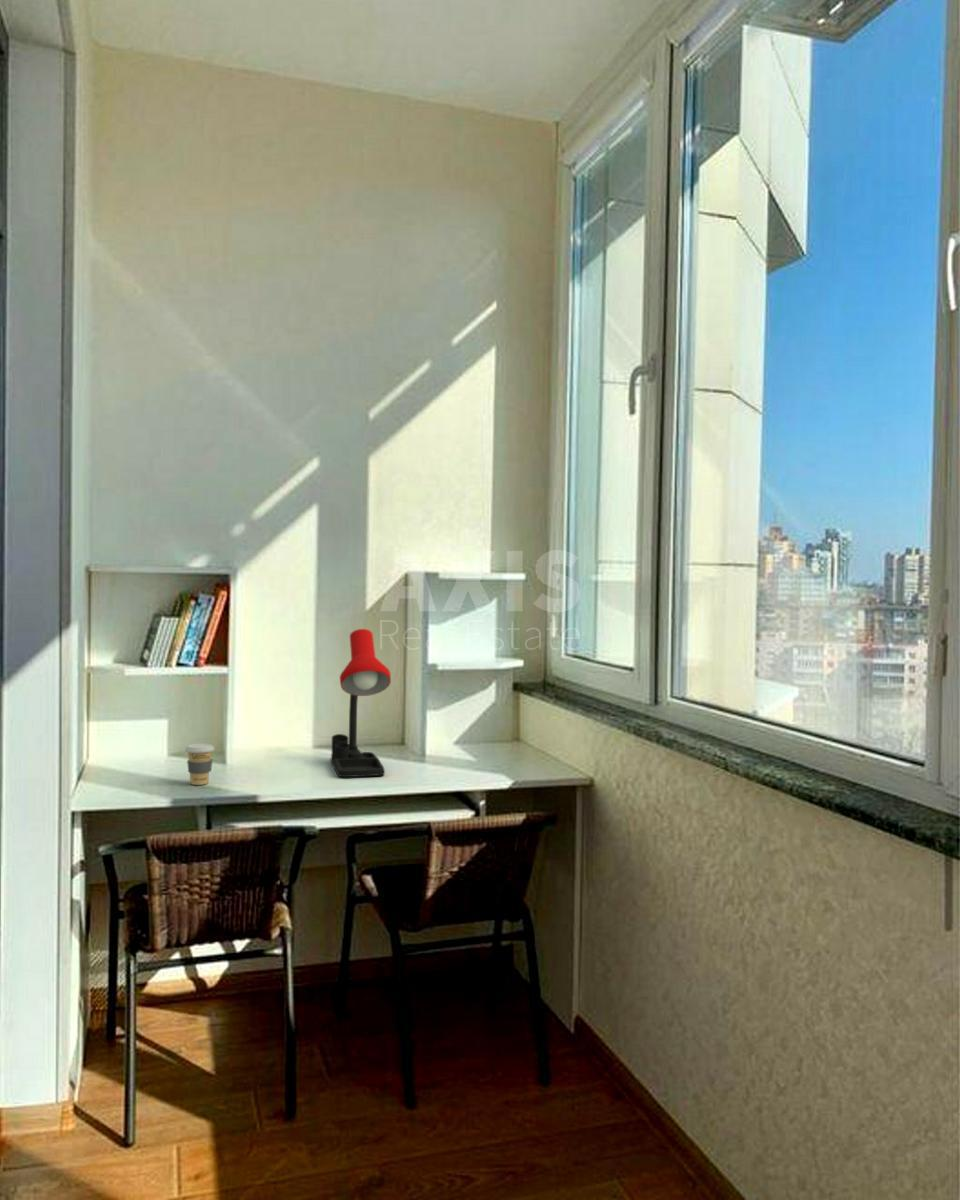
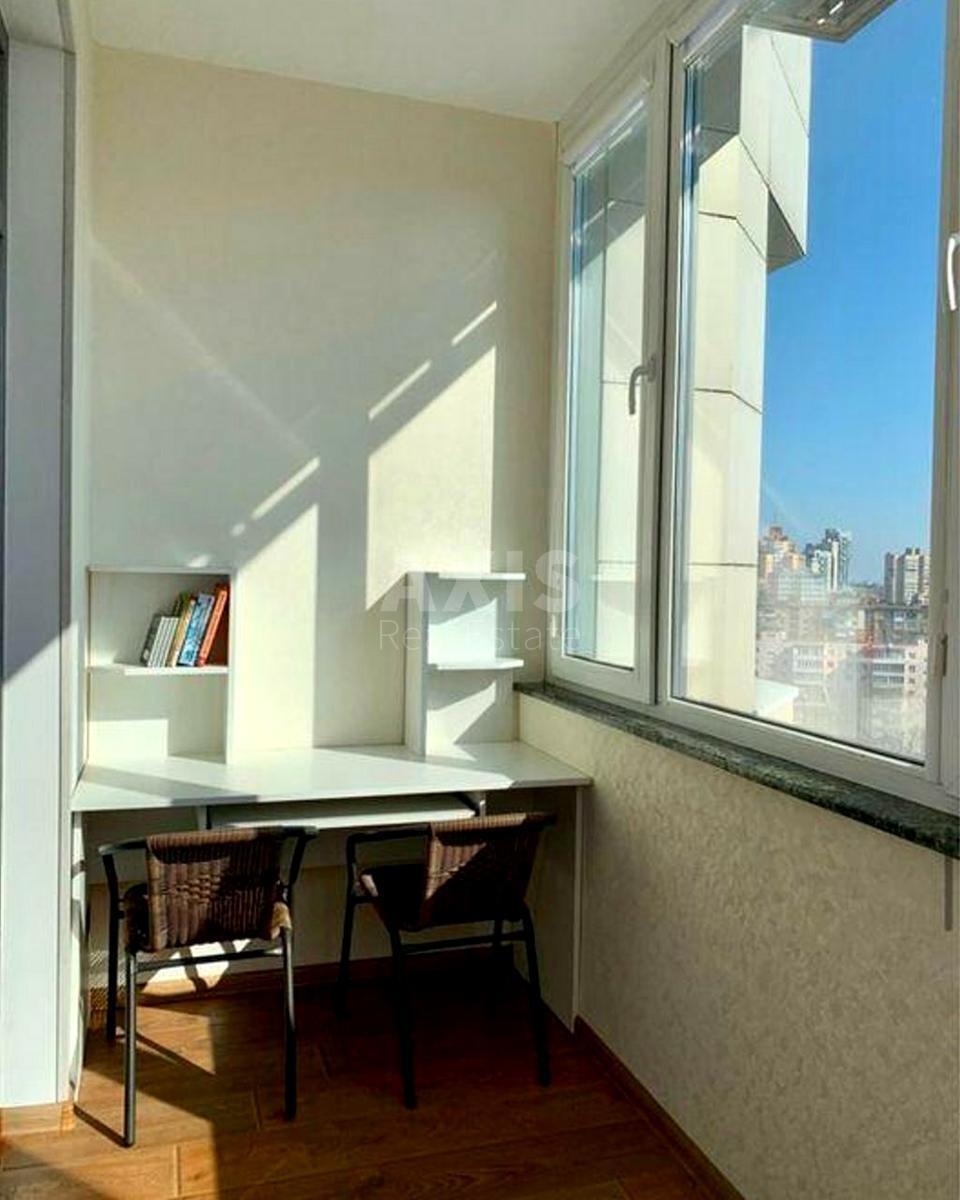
- coffee cup (199, 764)
- desk lamp (357, 699)
